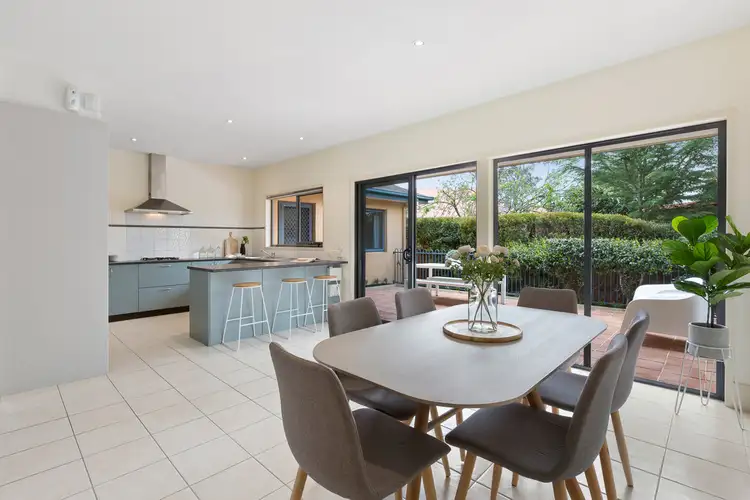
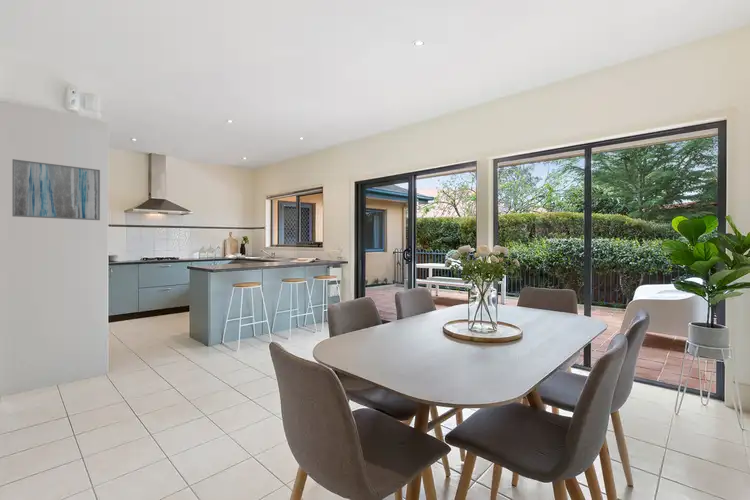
+ wall art (58, 191)
